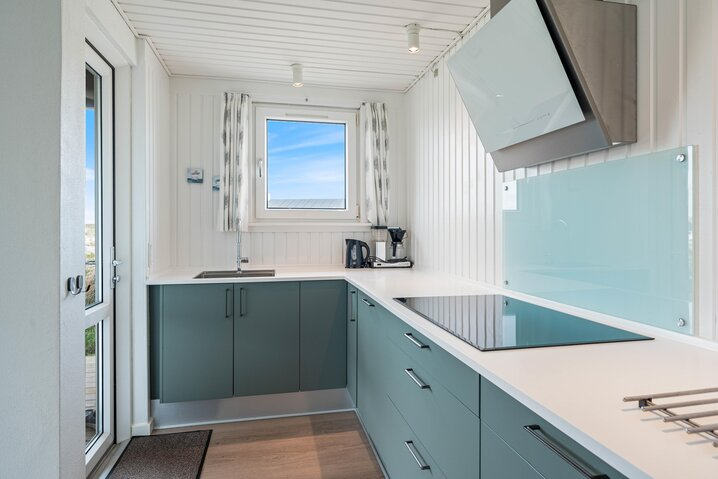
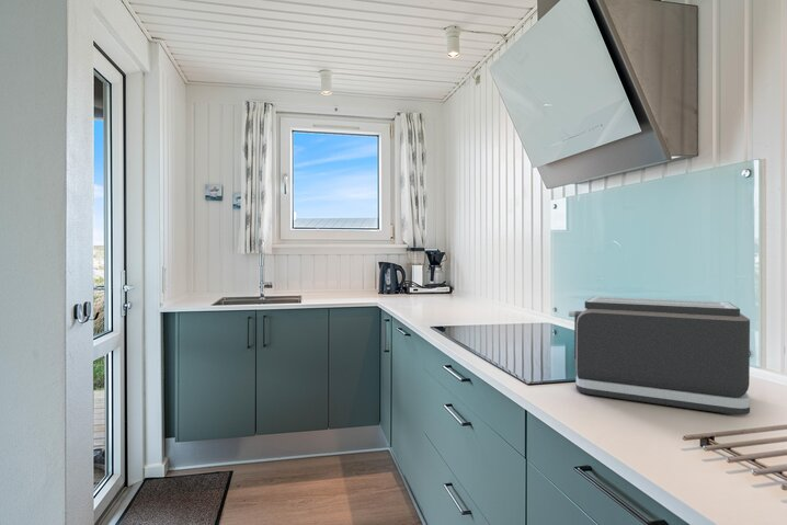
+ toaster (649, 346)
